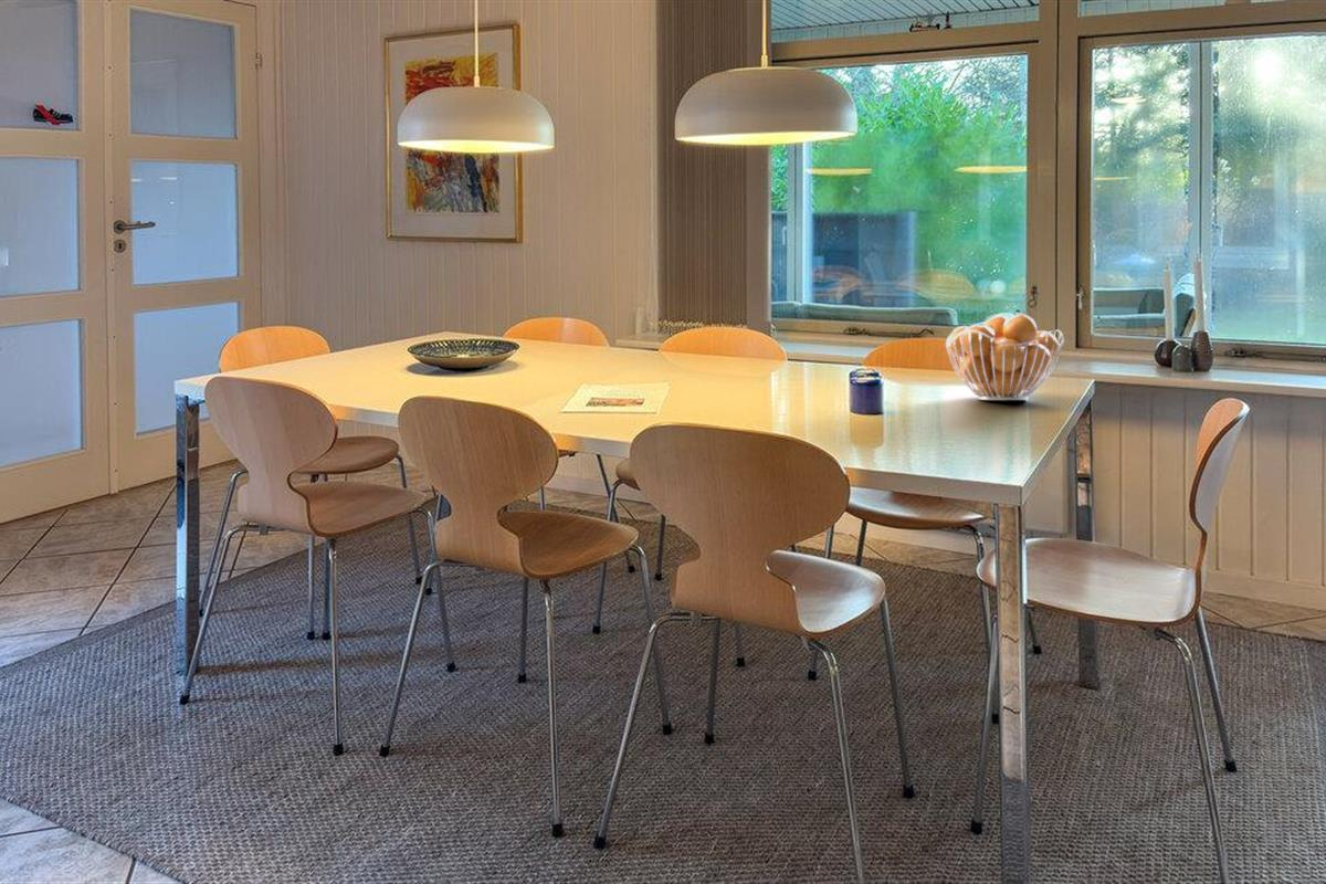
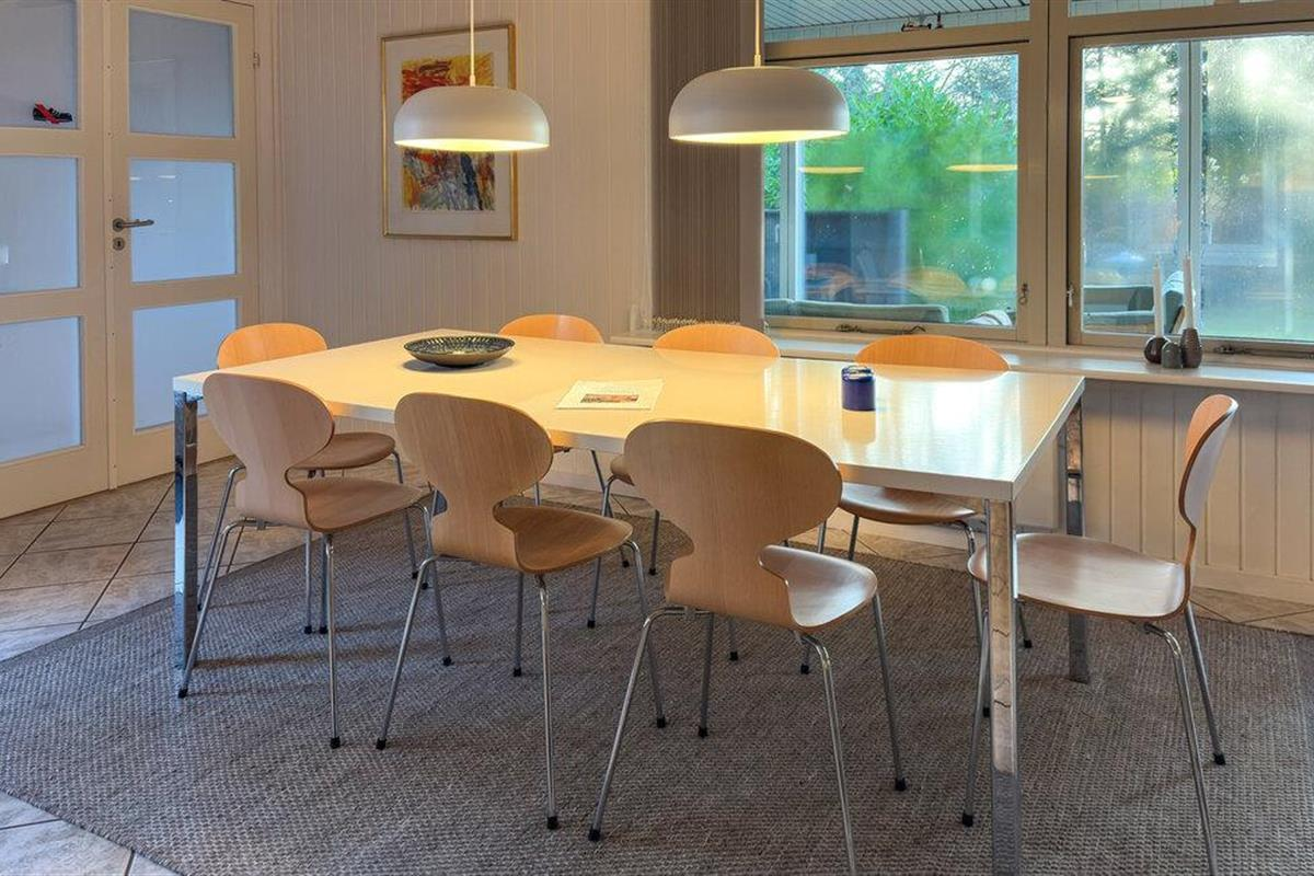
- fruit basket (1003, 357)
